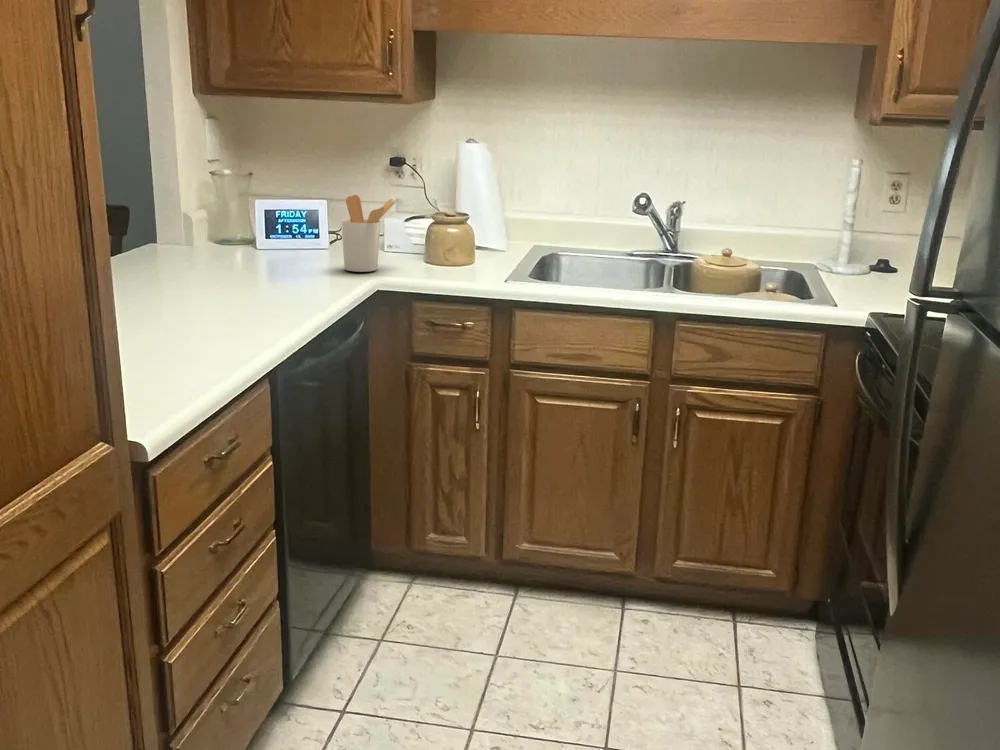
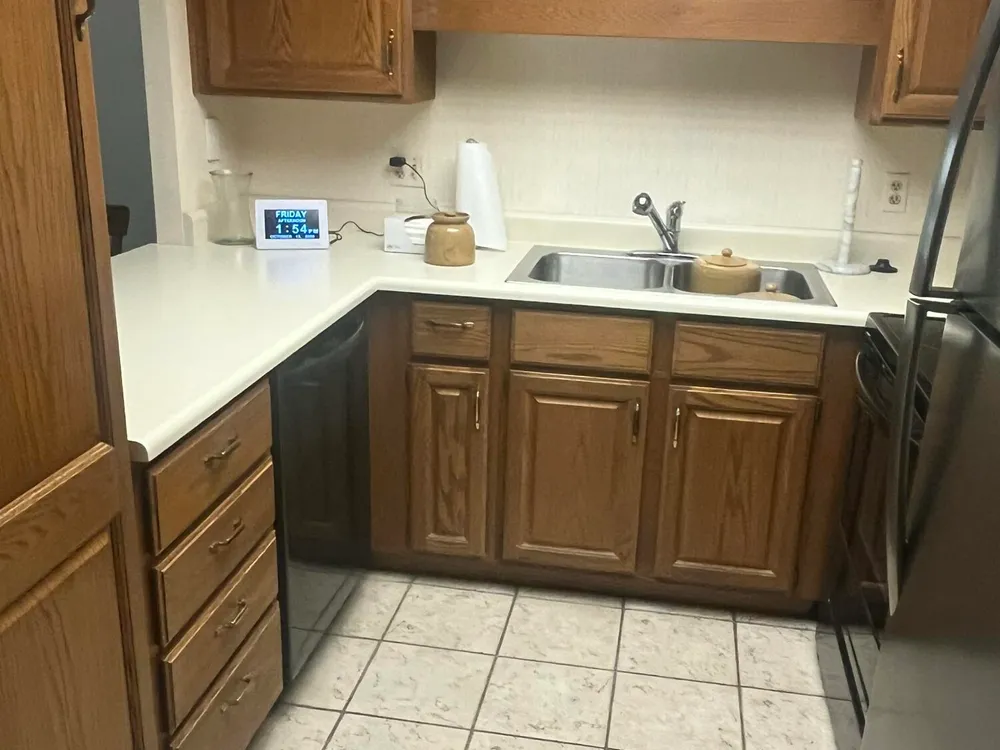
- utensil holder (370, 232)
